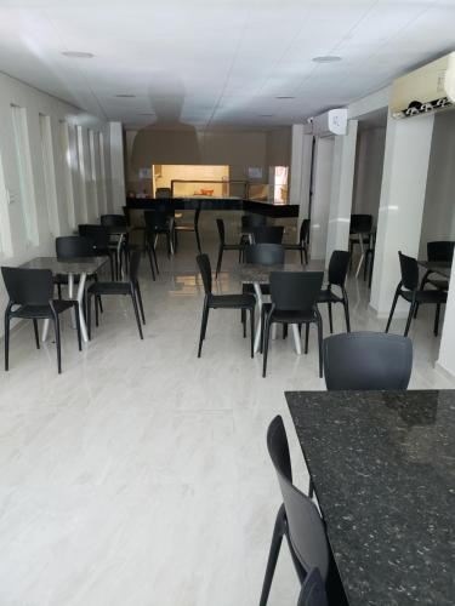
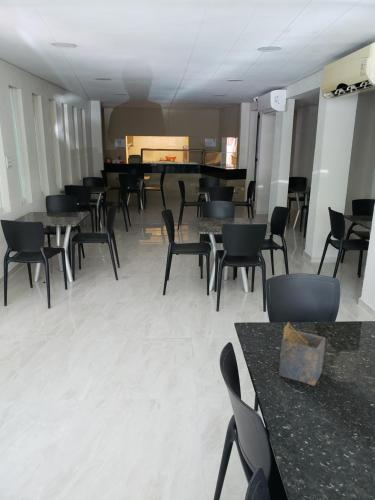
+ napkin holder (301, 350)
